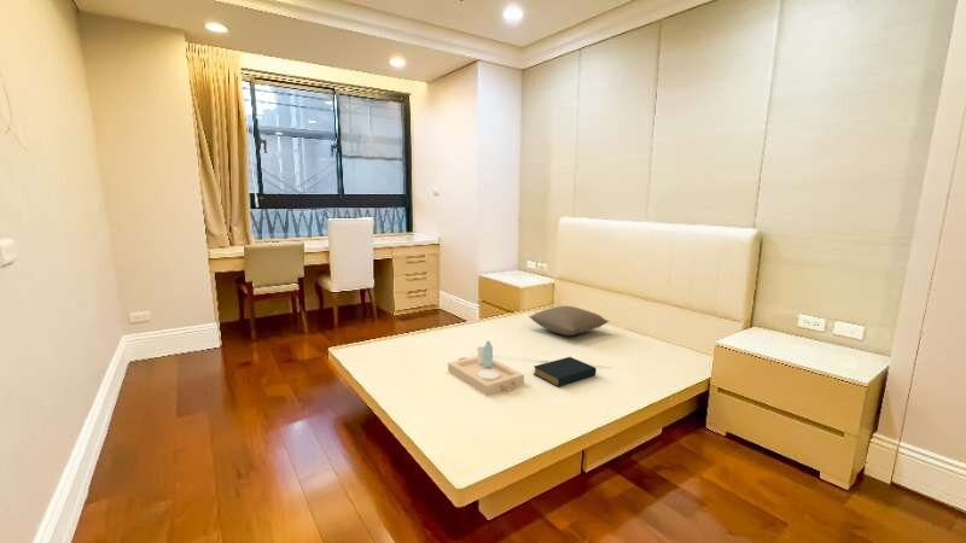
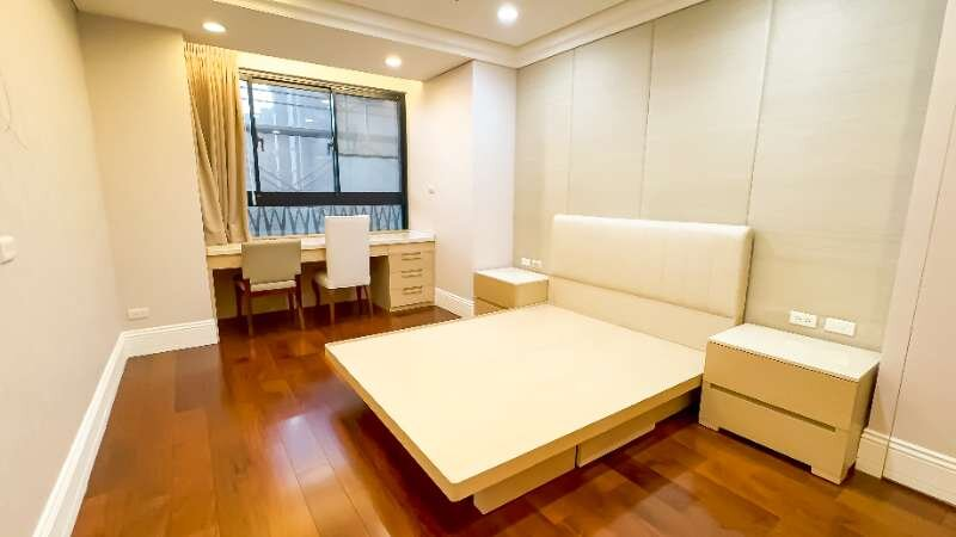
- pillow (568, 320)
- hardback book (564, 370)
- serving tray (484, 361)
